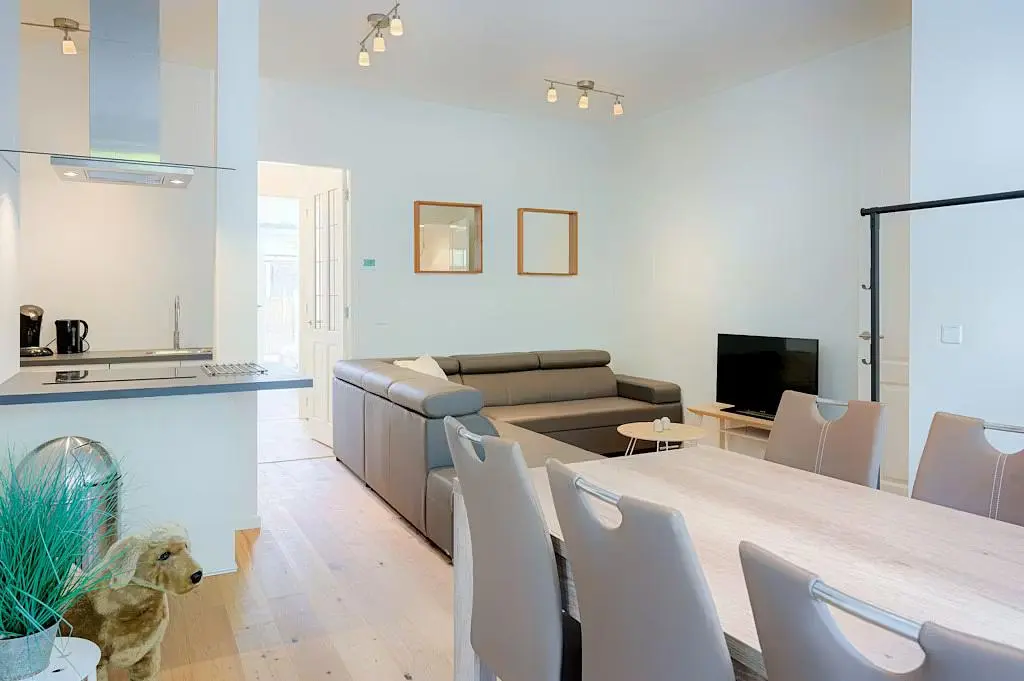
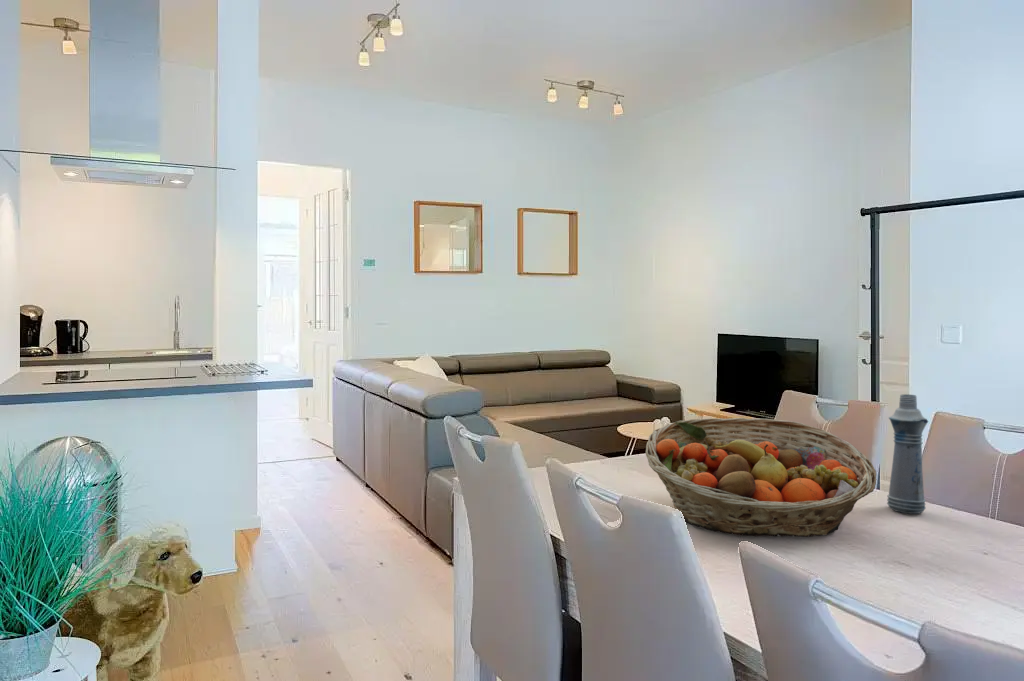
+ fruit basket (755, 472)
+ bottle (907, 452)
